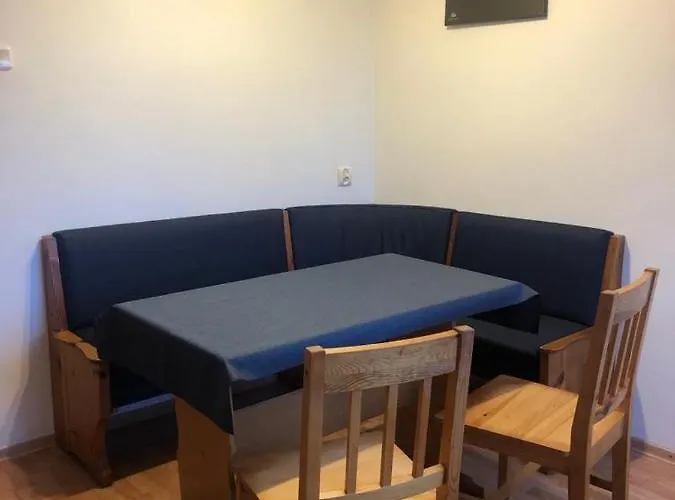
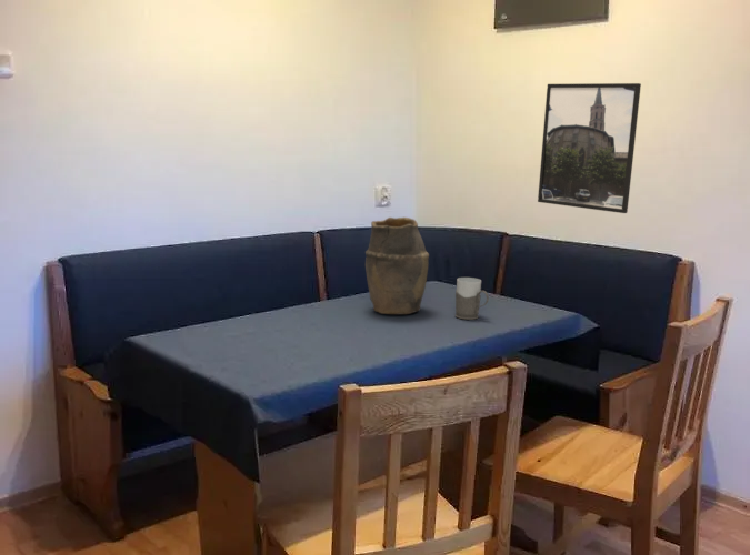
+ vase (396, 265)
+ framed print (586, 147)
+ mug (472, 299)
